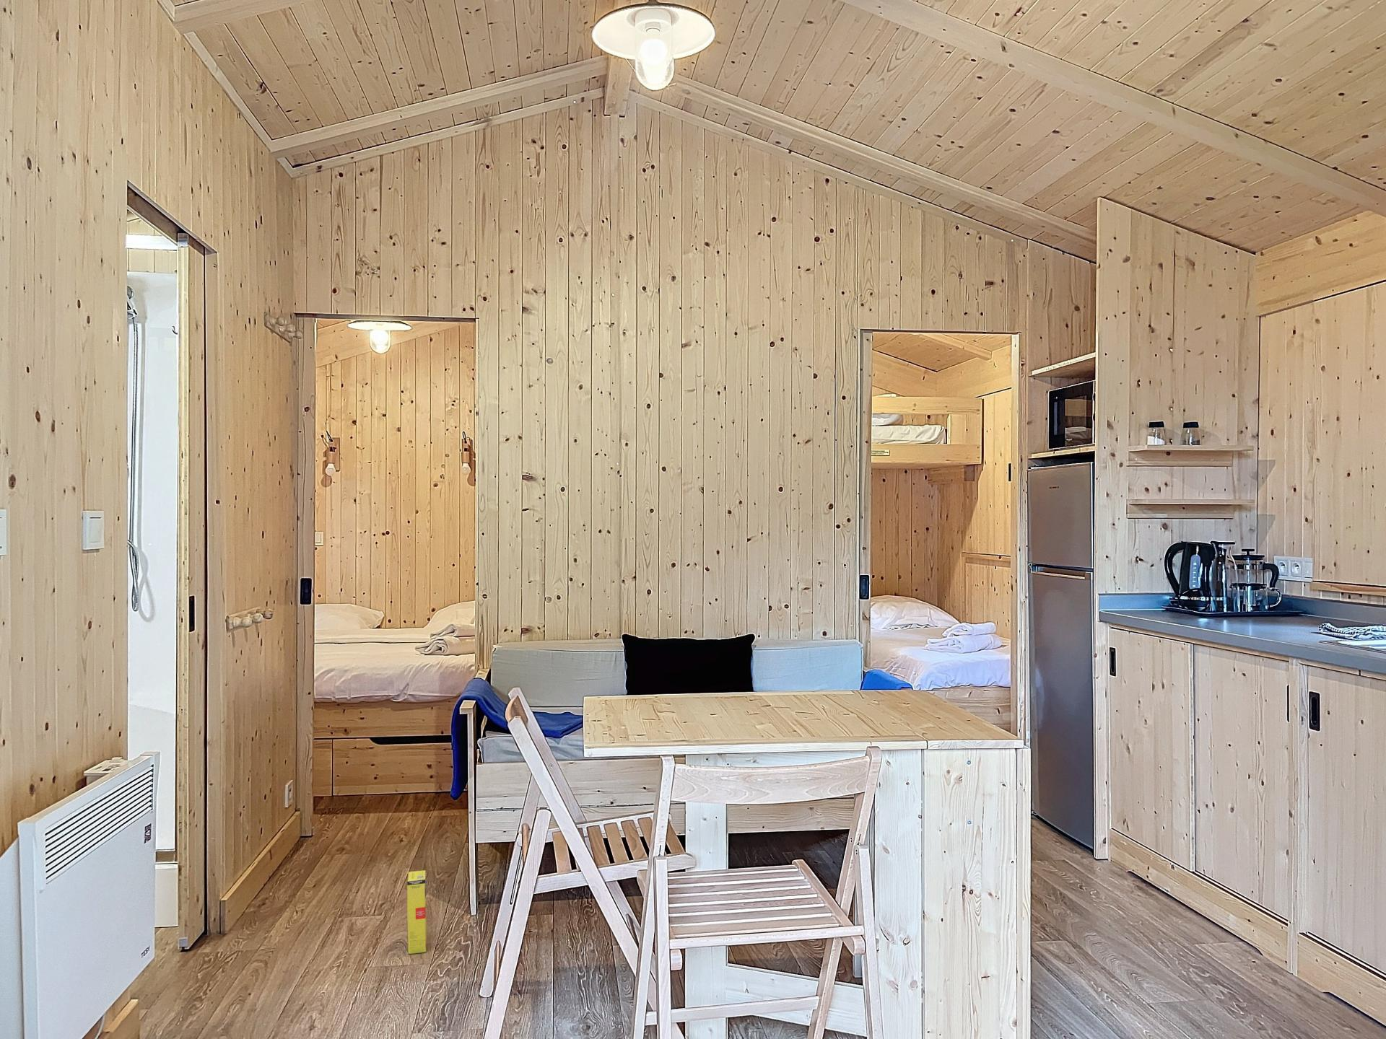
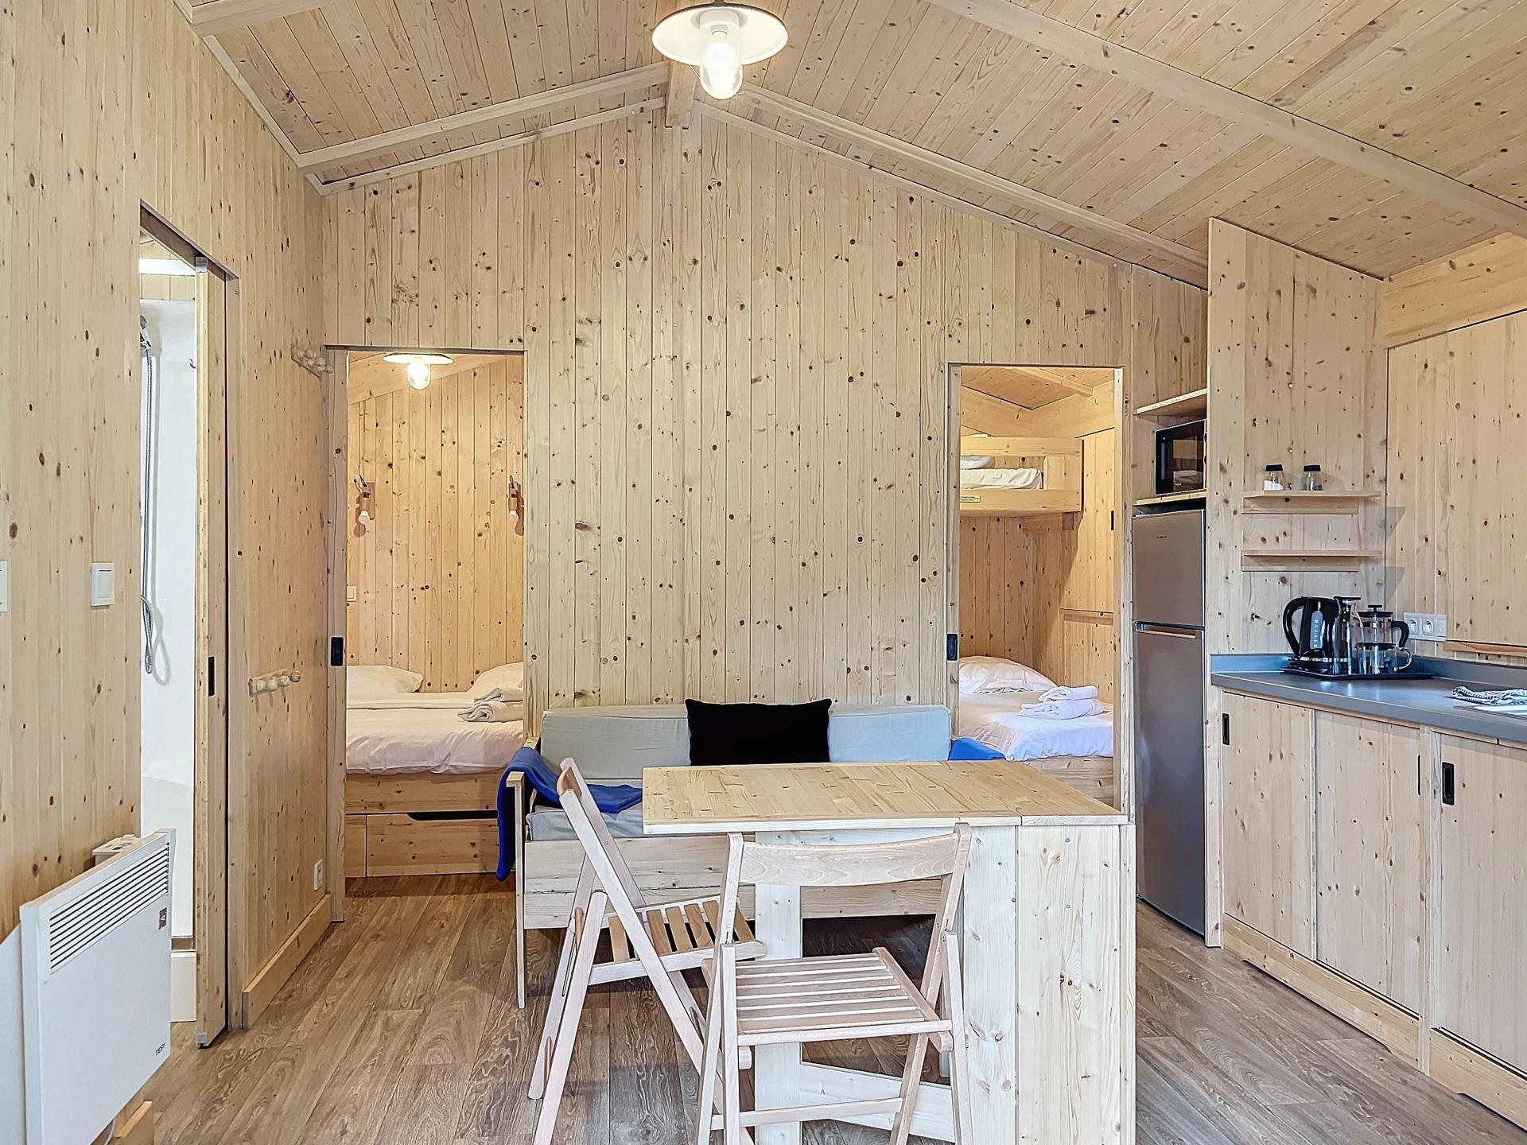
- box (417, 911)
